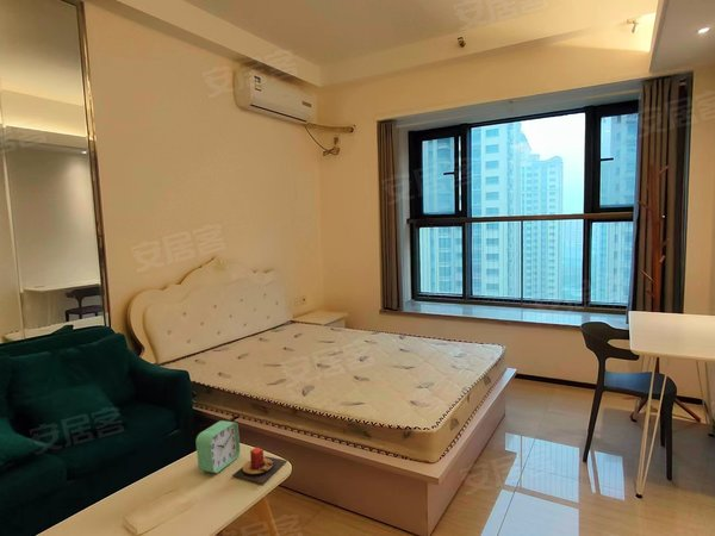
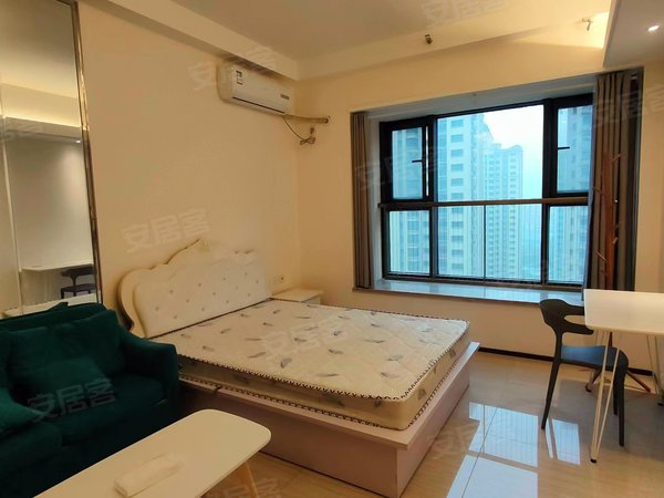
- alarm clock (218, 445)
- candle (260, 457)
